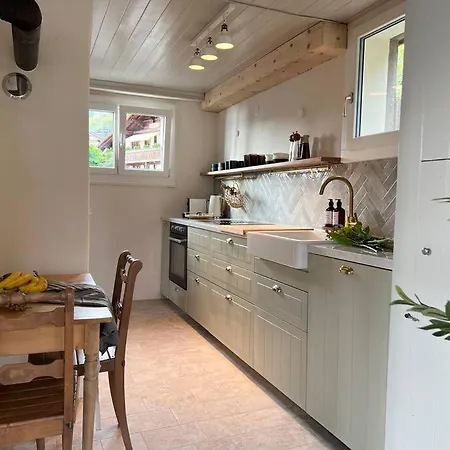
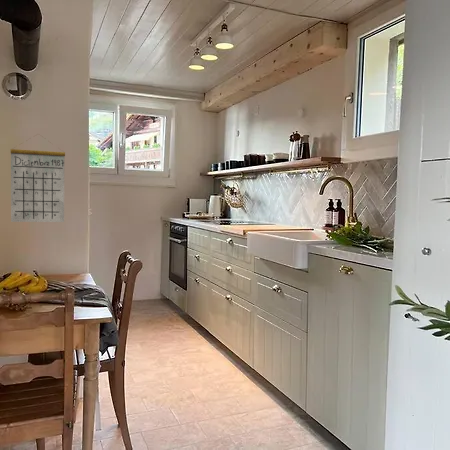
+ calendar (38, 178)
